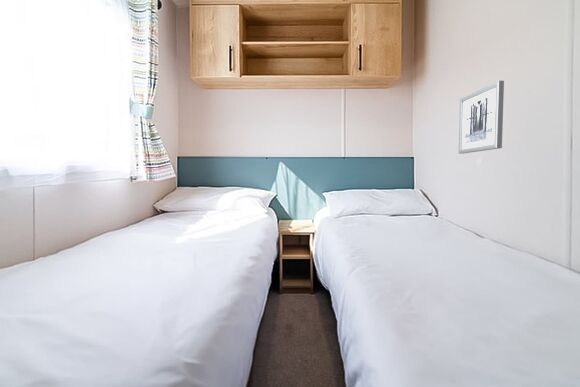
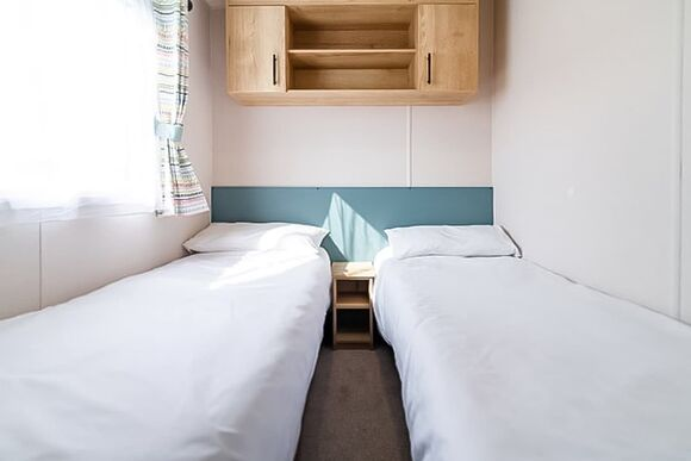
- wall art (478, 121)
